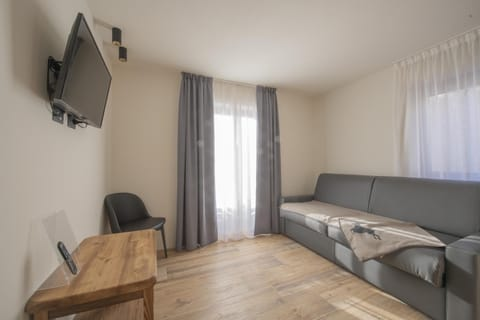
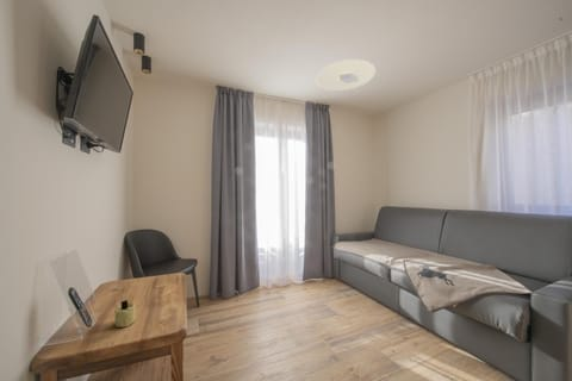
+ candle (125, 311)
+ ceiling light (344, 74)
